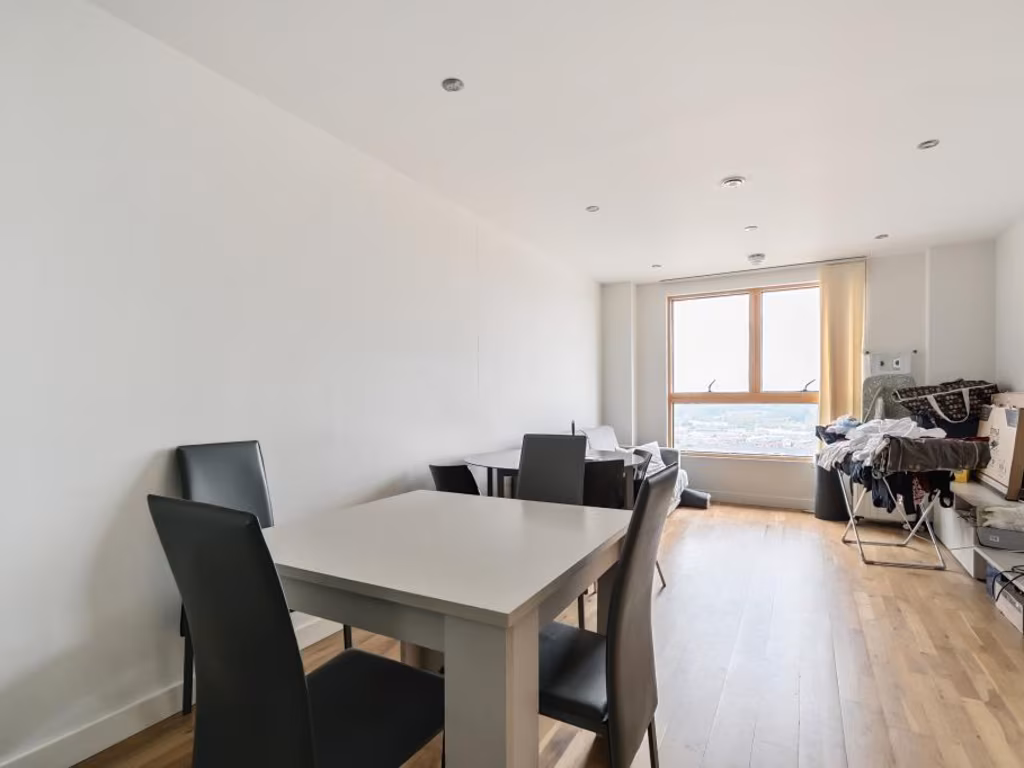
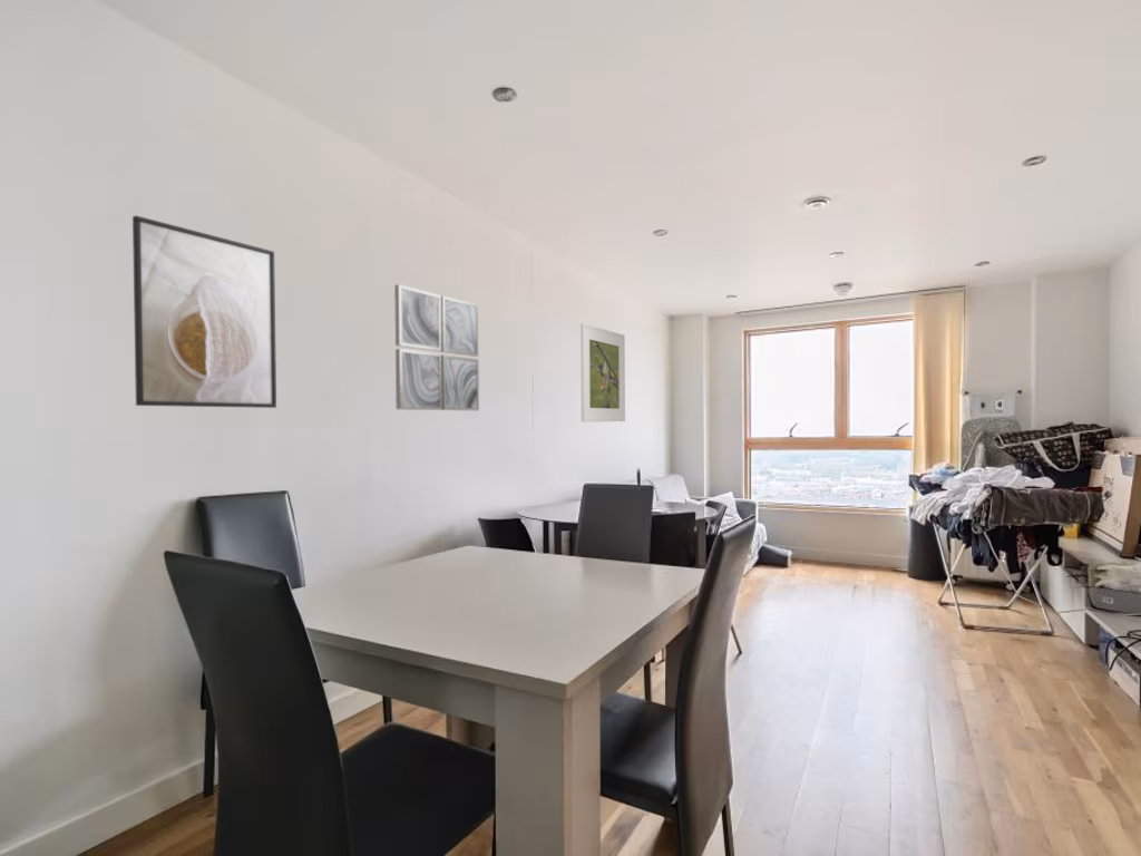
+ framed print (211, 321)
+ wall art (440, 351)
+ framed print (604, 376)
